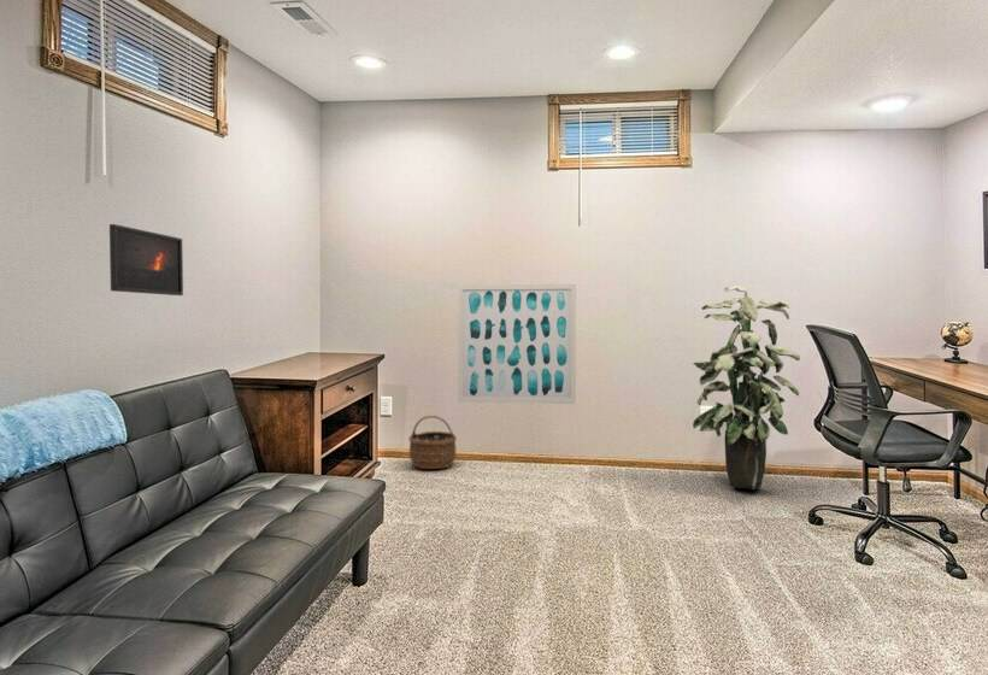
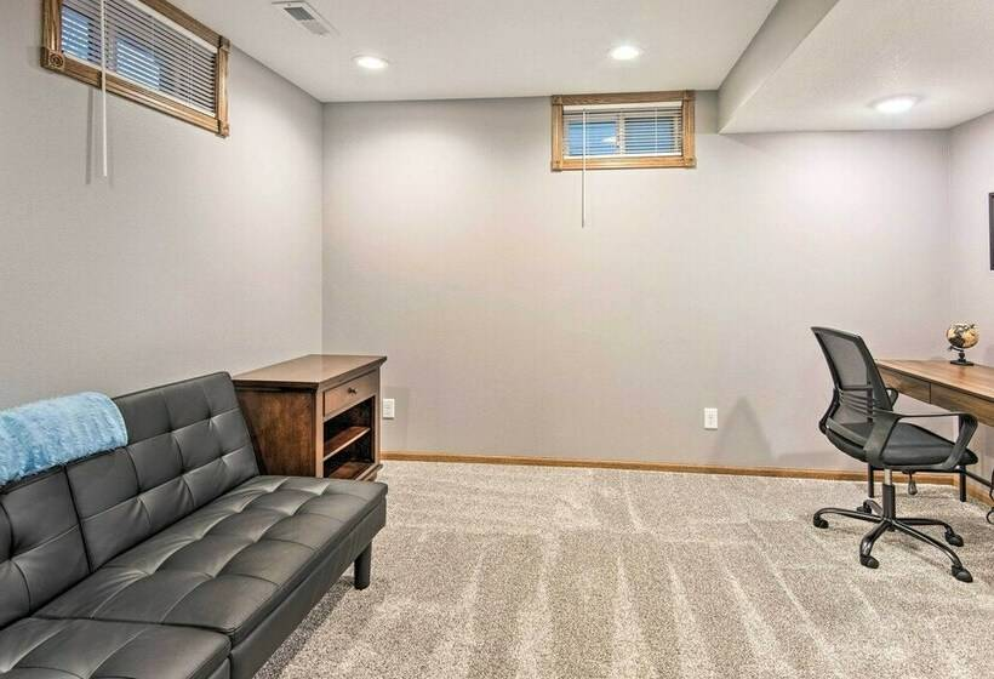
- indoor plant (741, 386)
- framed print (148, 263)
- wall art (516, 344)
- wicker basket (433, 440)
